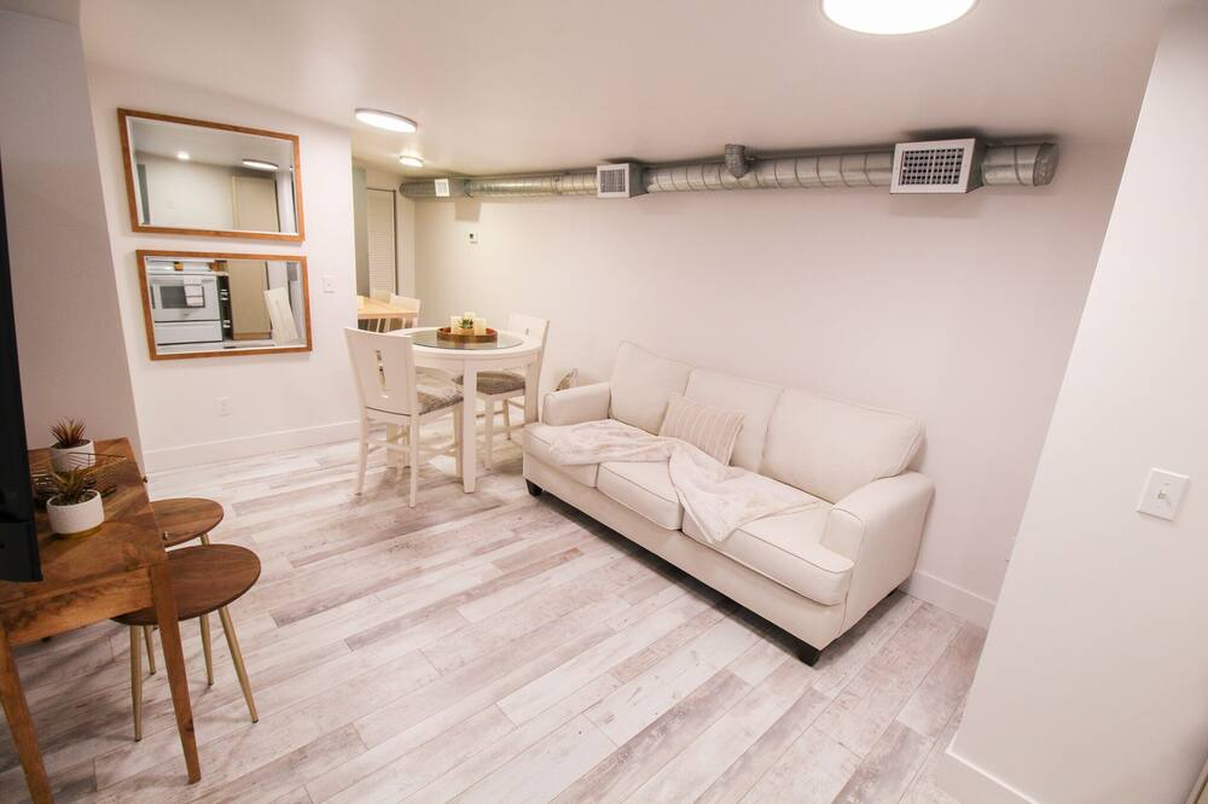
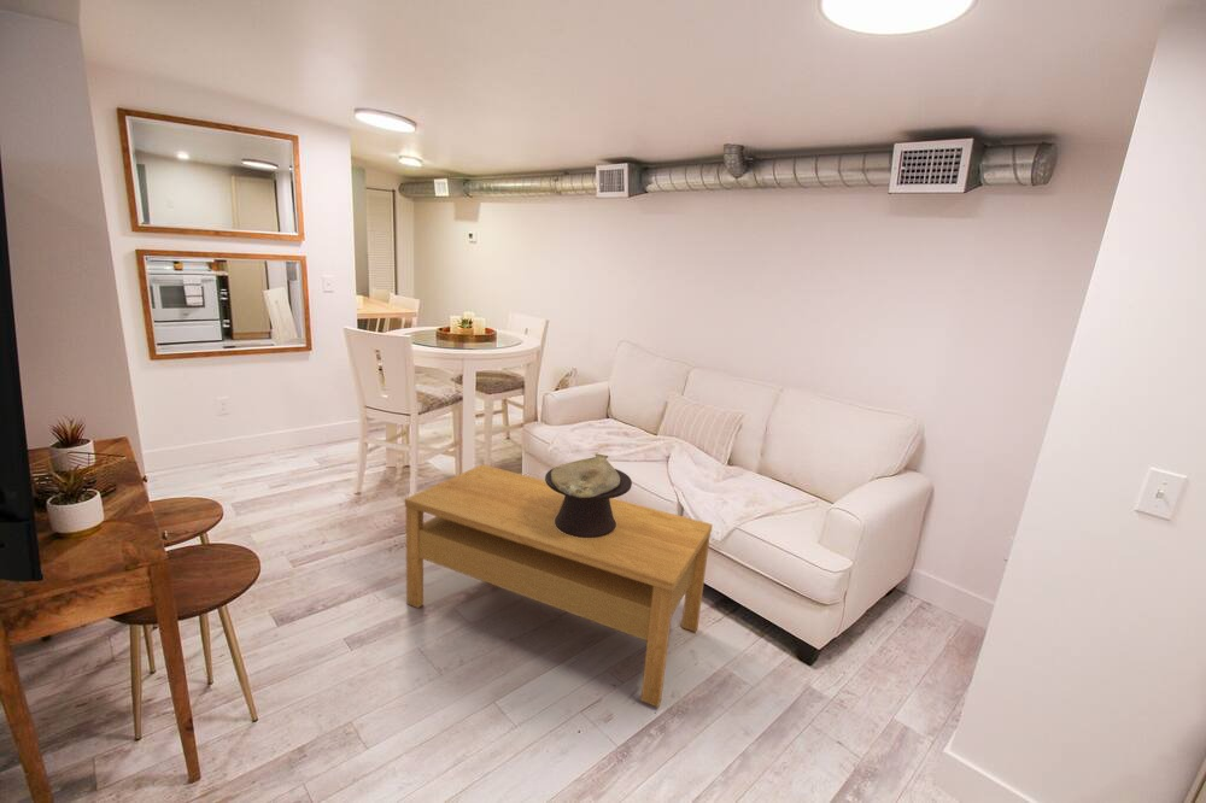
+ decorative bowl (590, 496)
+ coffee table (555, 564)
